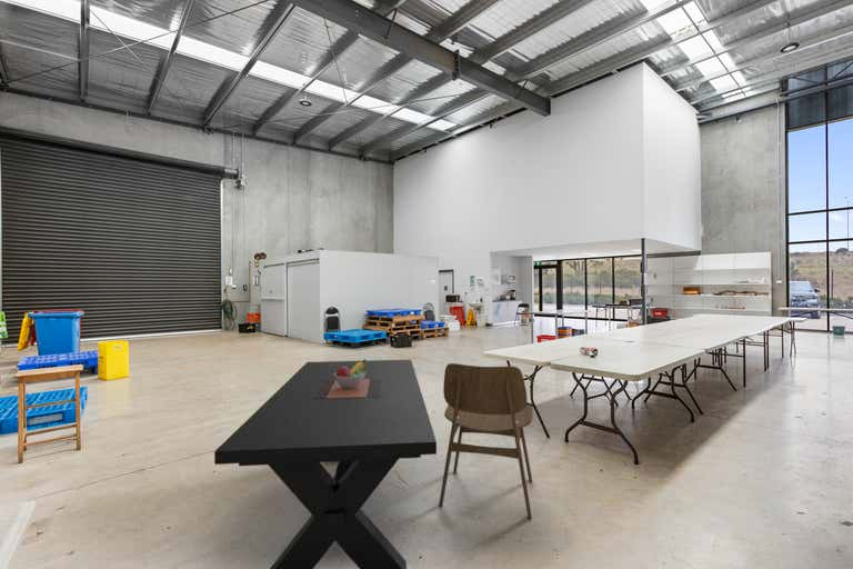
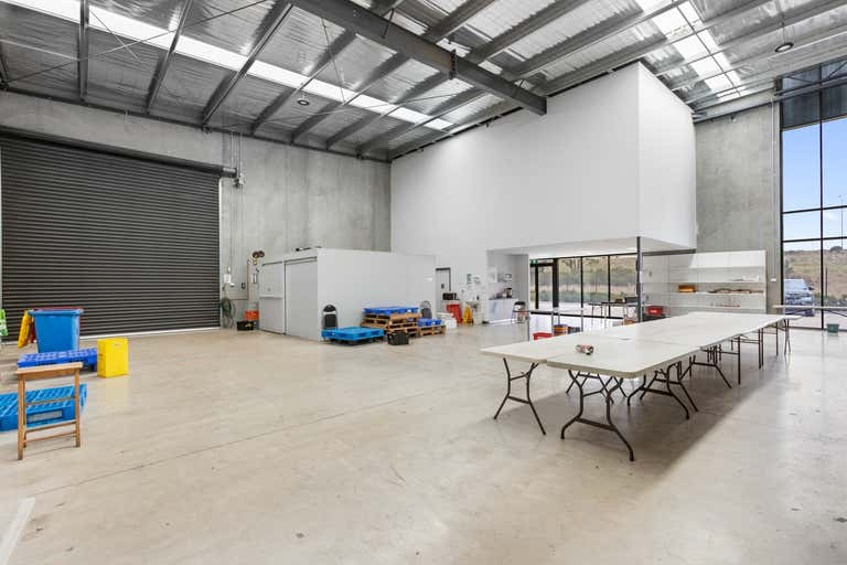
- dining table (350, 427)
- dining chair (488, 425)
